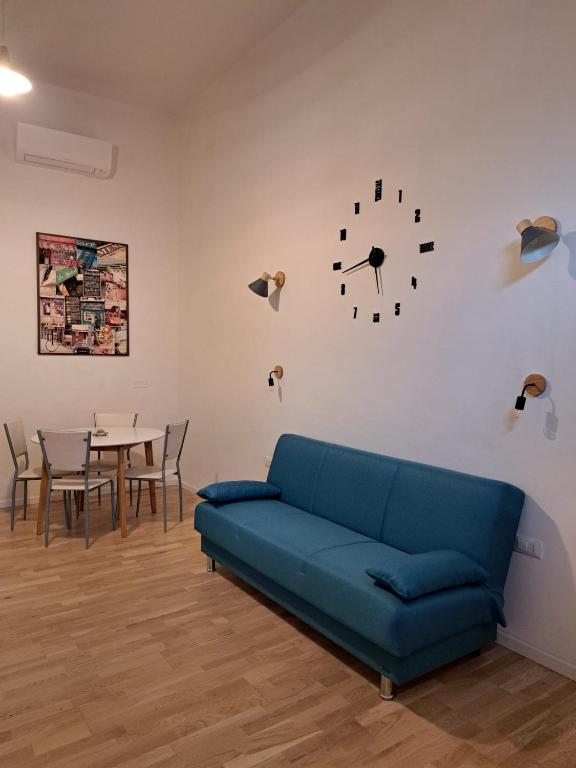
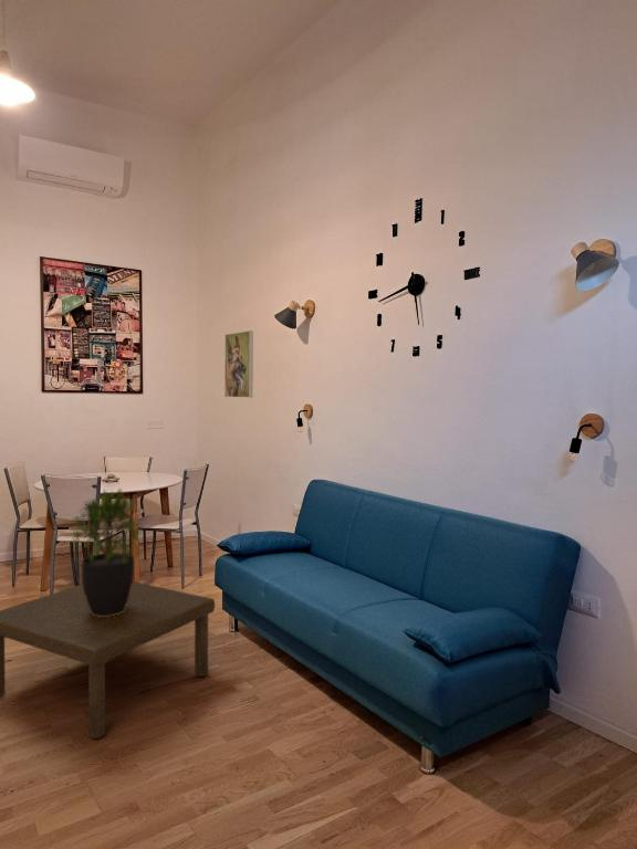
+ potted plant (105, 549)
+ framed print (238, 365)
+ coffee table (103, 646)
